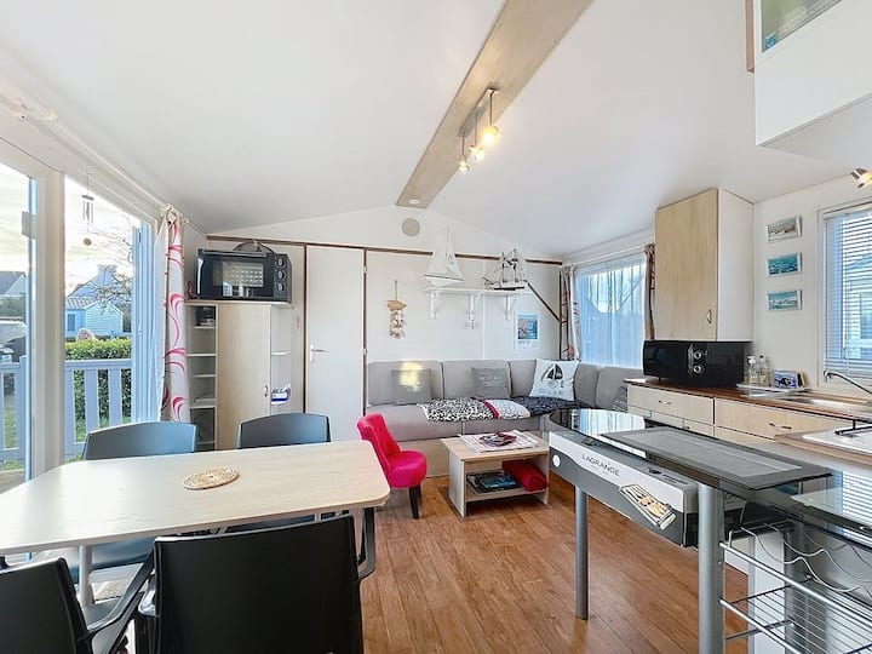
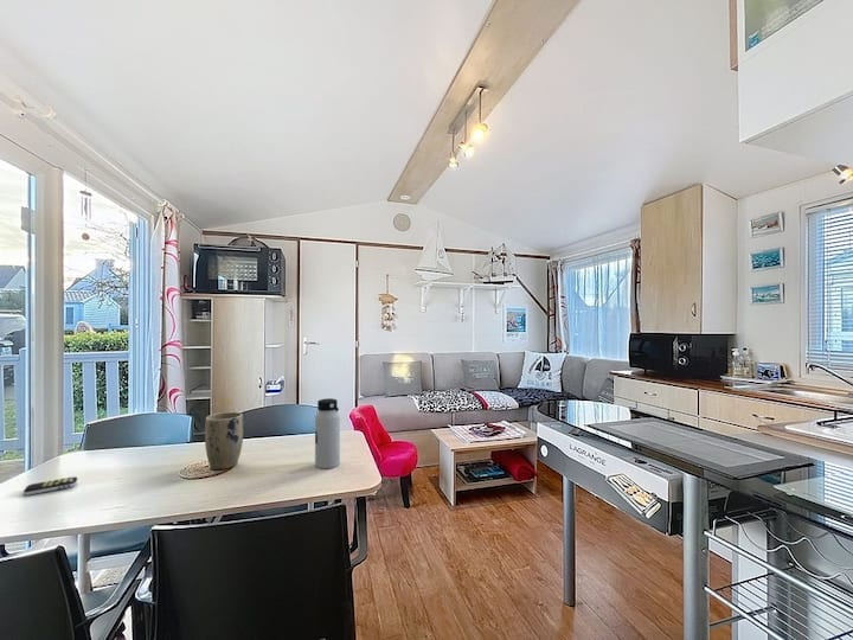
+ plant pot (224, 440)
+ remote control (51, 485)
+ water bottle (327, 431)
